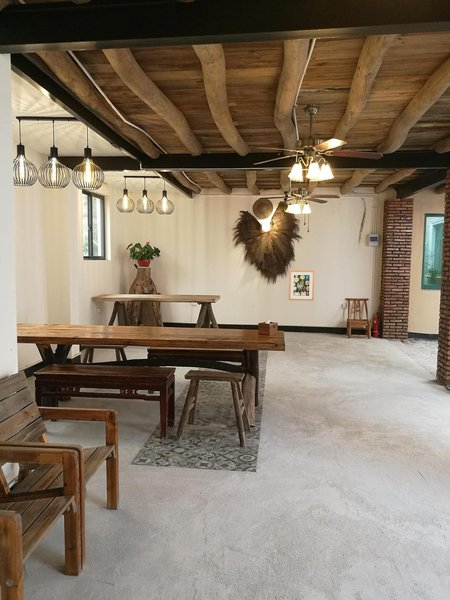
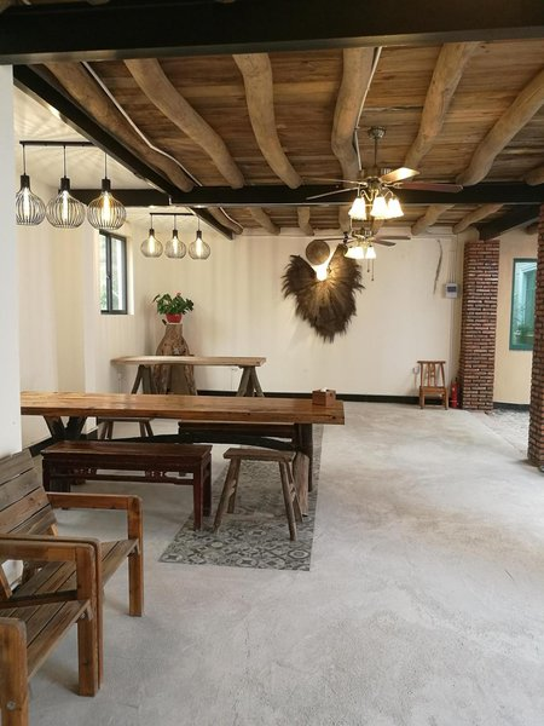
- wall art (301, 285)
